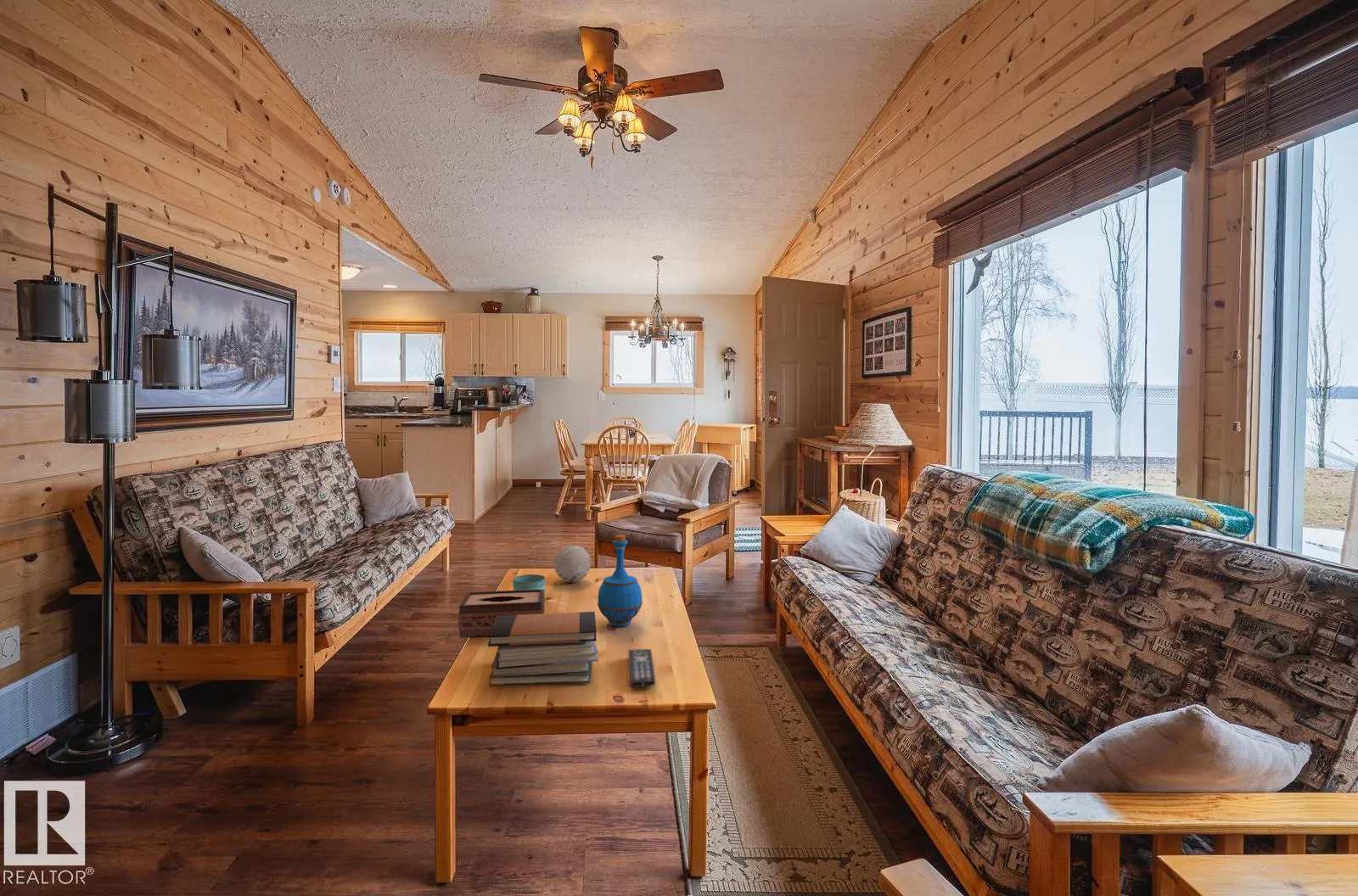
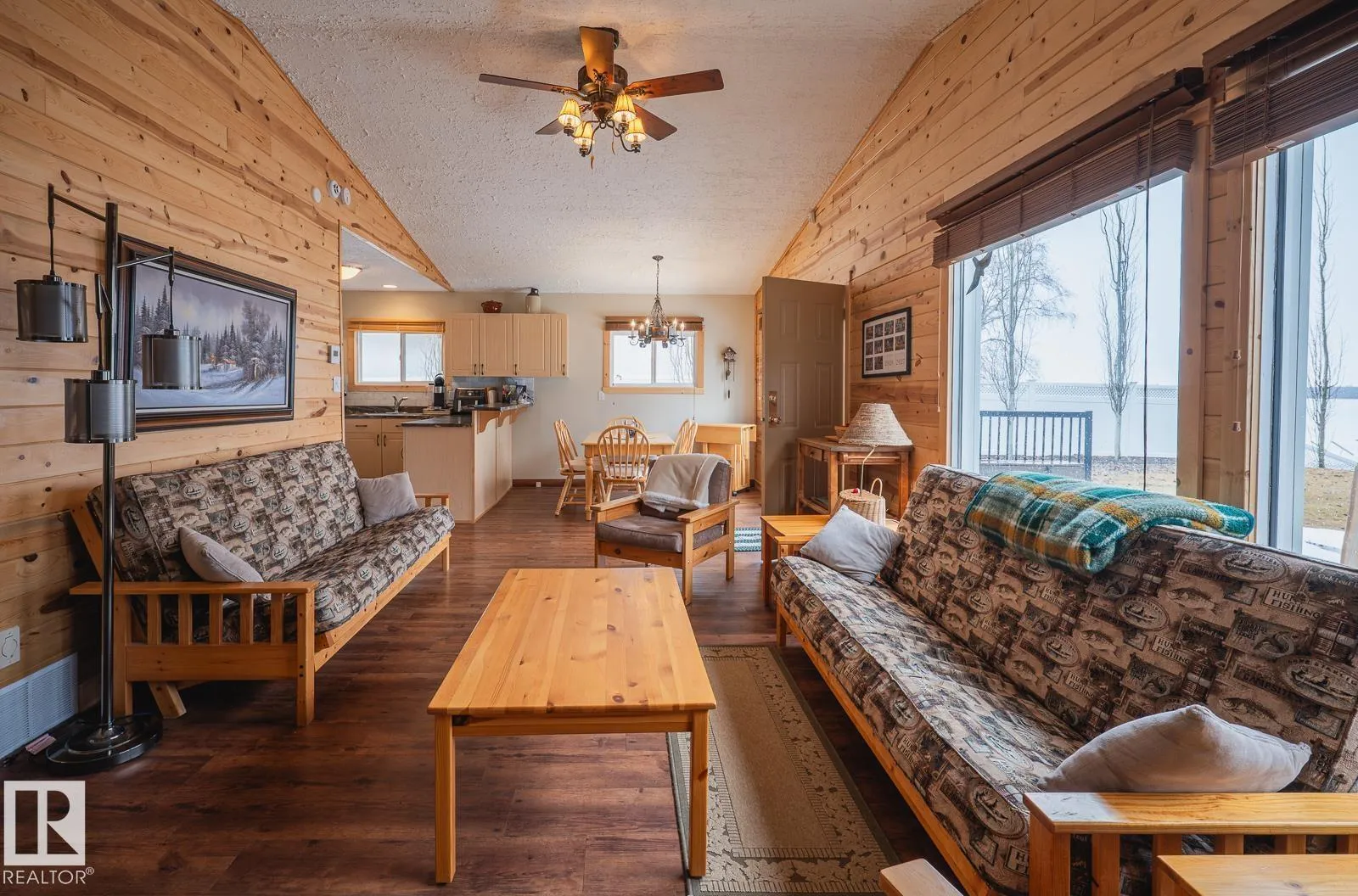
- bottle (620, 580)
- book stack (545, 647)
- candle (529, 589)
- tissue box (503, 612)
- remote control (641, 665)
- decorative ball (572, 563)
